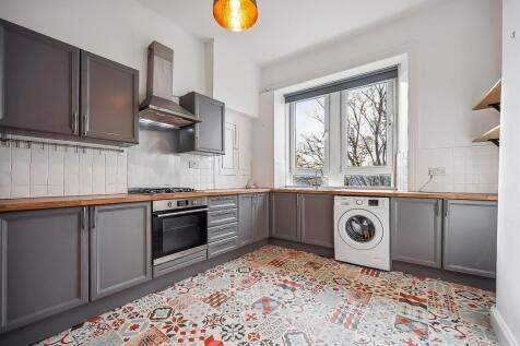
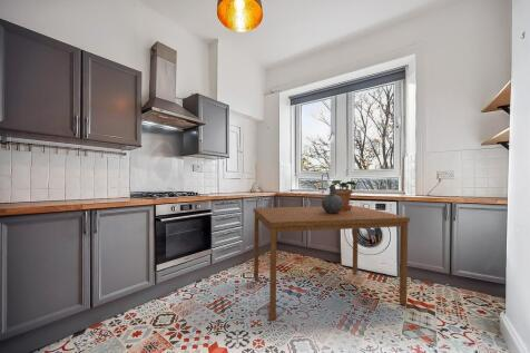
+ dining table (322, 229)
+ ceramic jug (332, 199)
+ potted plant (343, 194)
